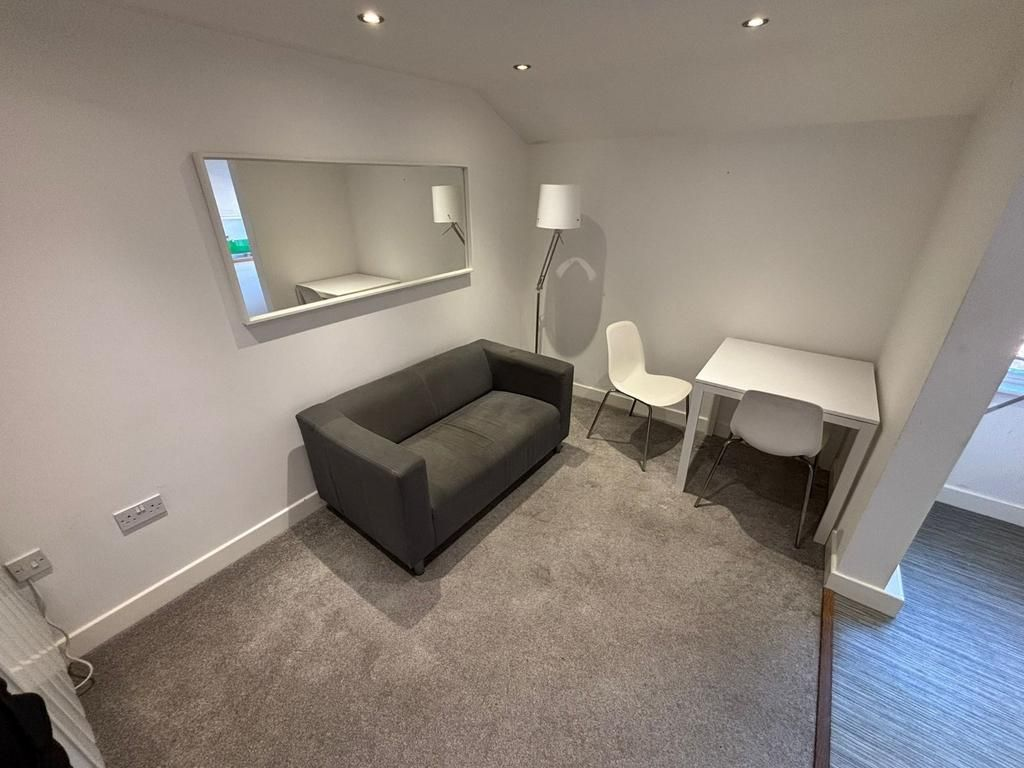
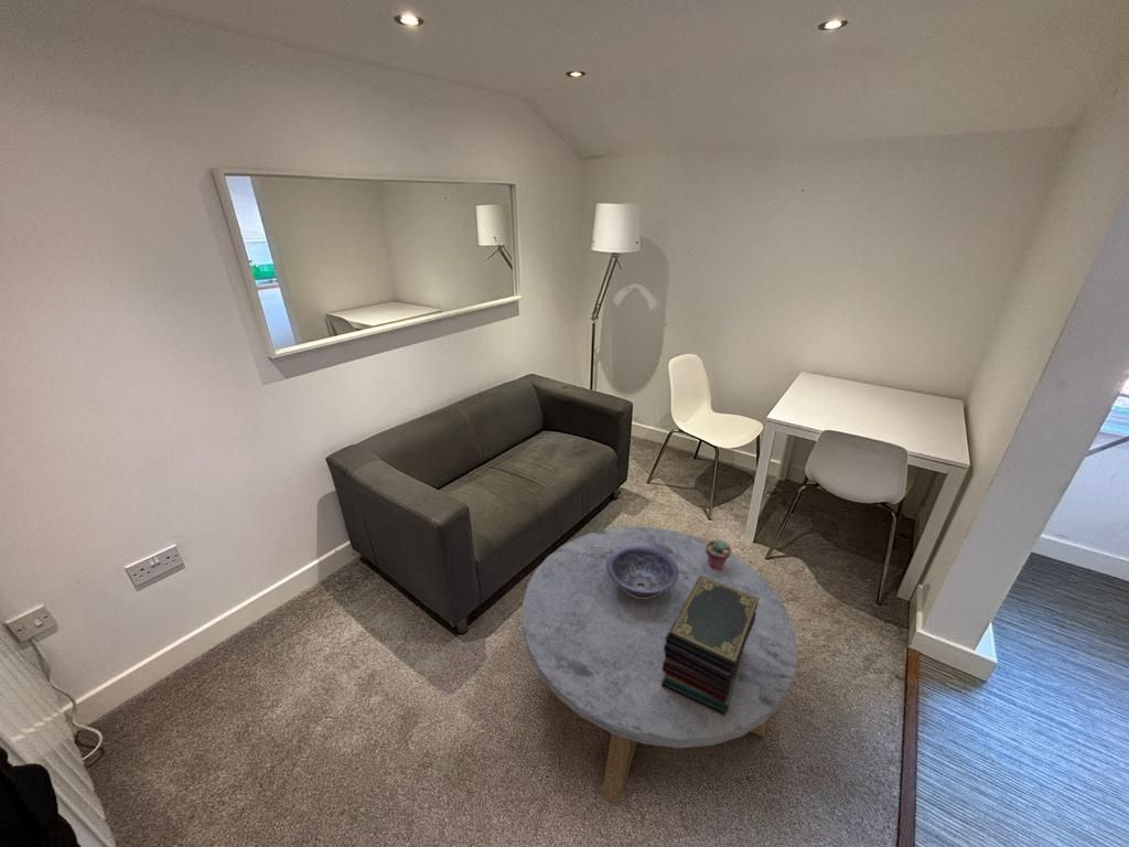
+ book stack (710, 641)
+ decorative bowl (641, 577)
+ coffee table (648, 646)
+ potted succulent (718, 553)
